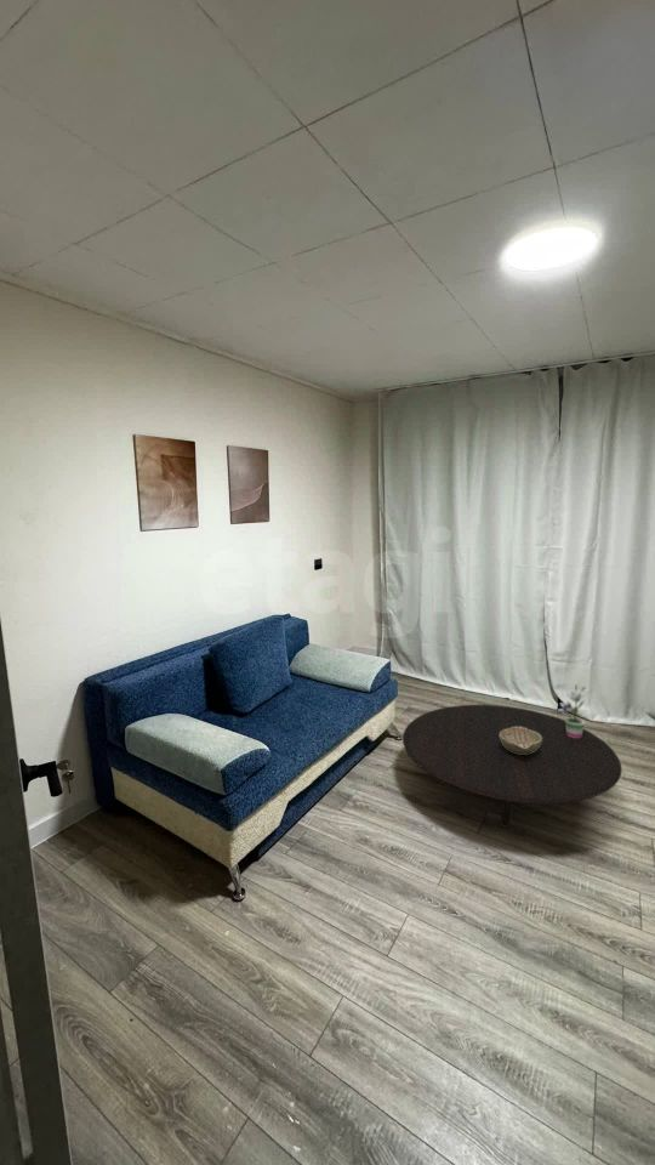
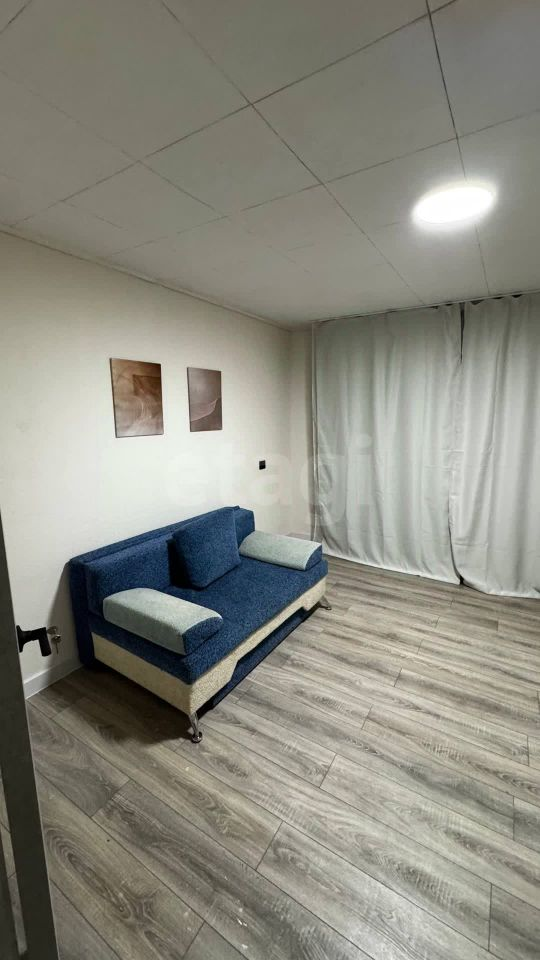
- potted plant (570, 707)
- decorative bowl (519, 741)
- table (503, 763)
